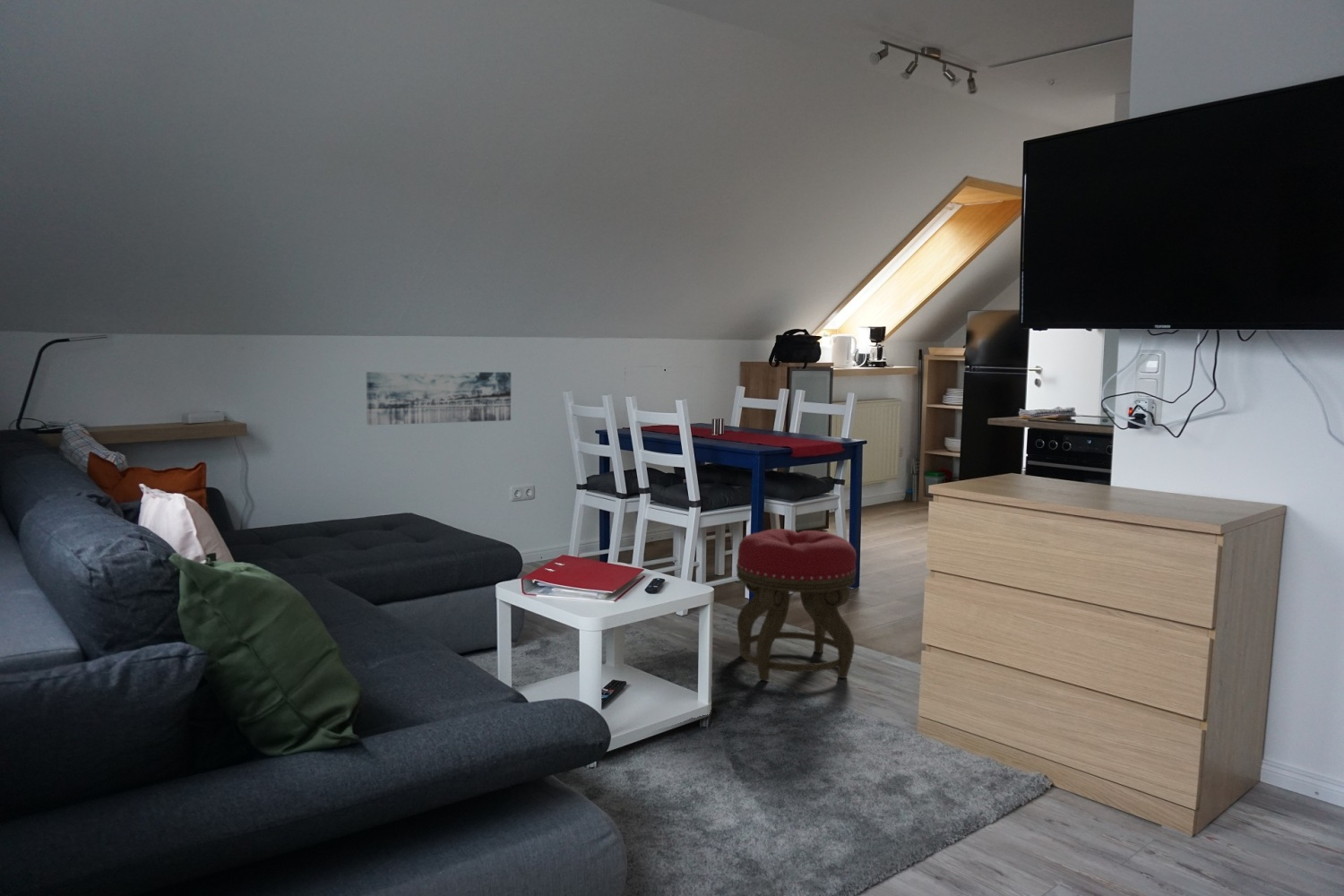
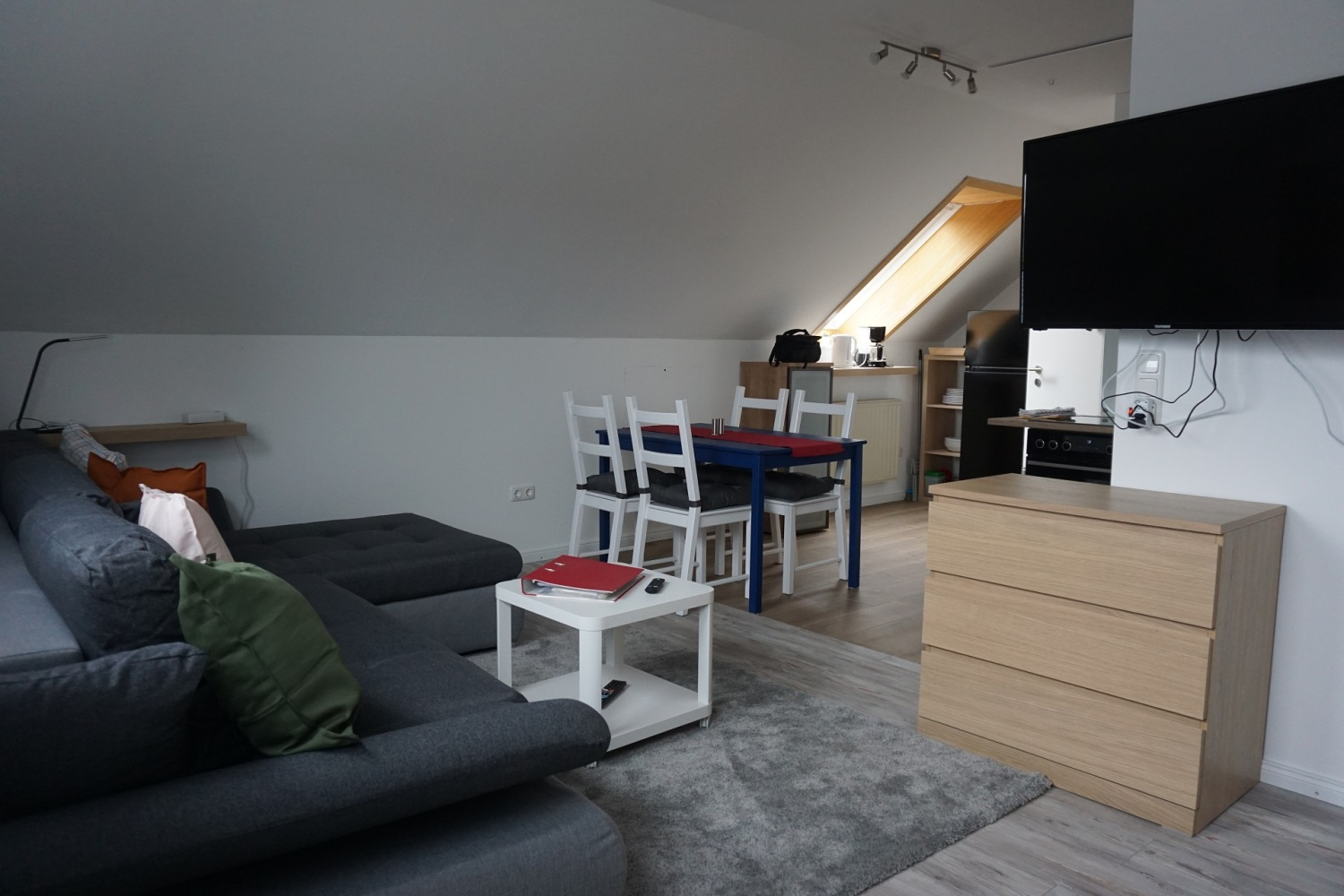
- wall art (442, 397)
- stool (788, 600)
